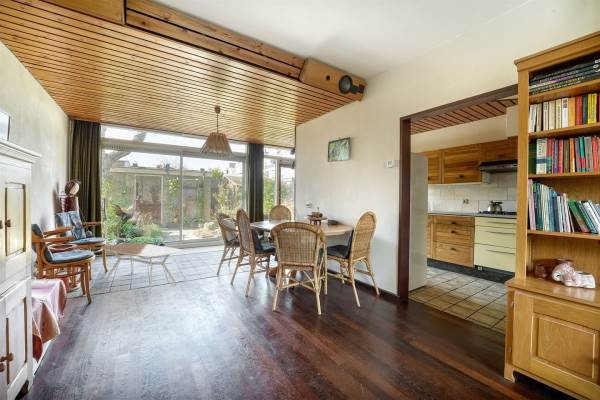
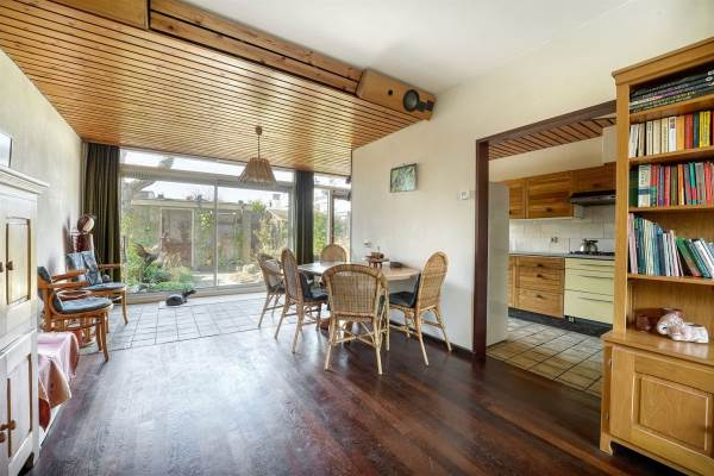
- coffee table (141, 262)
